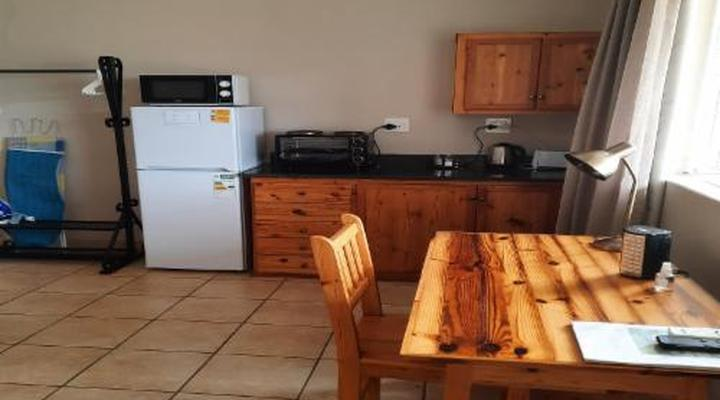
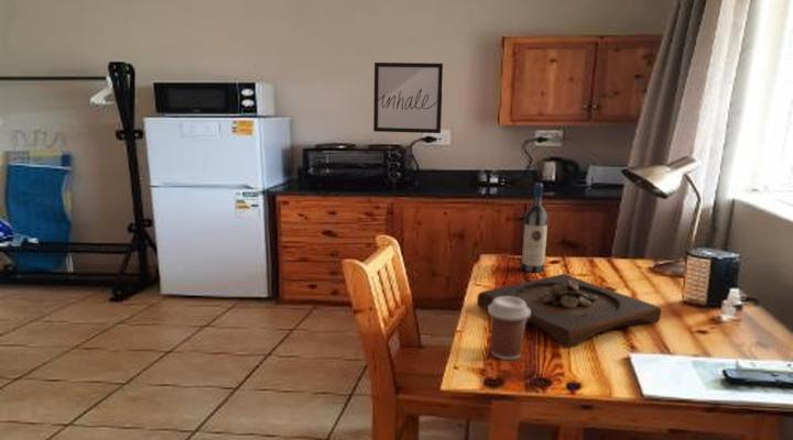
+ coffee cup (508, 328)
+ wooden tray (565, 296)
+ wine bottle (535, 227)
+ wall art (408, 98)
